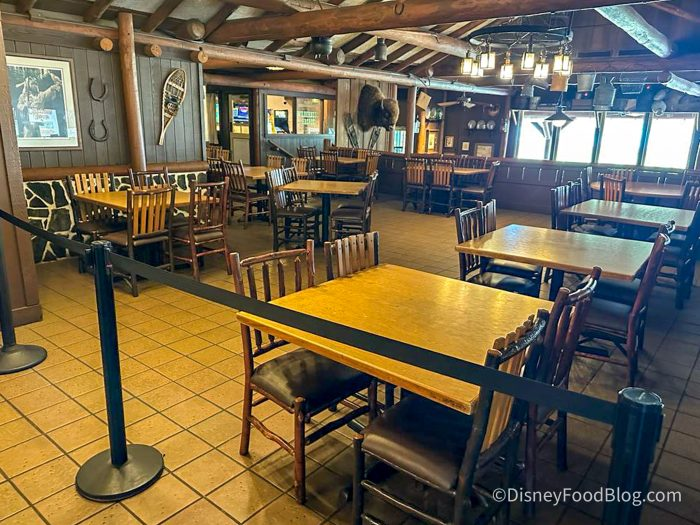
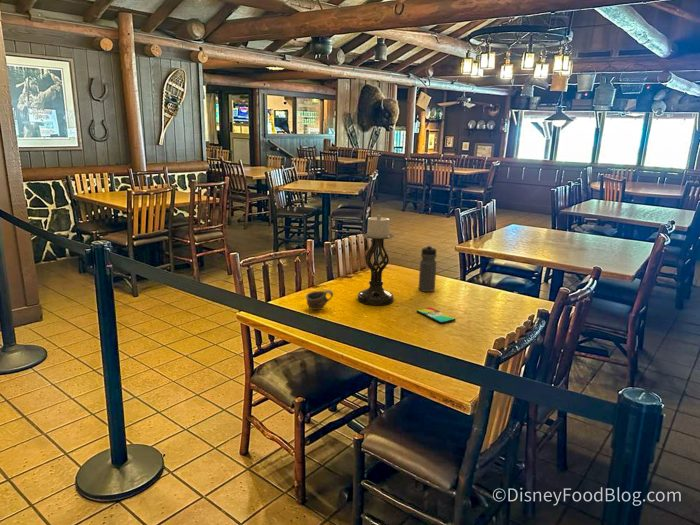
+ candle holder (377, 258)
+ water bottle (427, 267)
+ cup (317, 299)
+ smartphone (435, 315)
